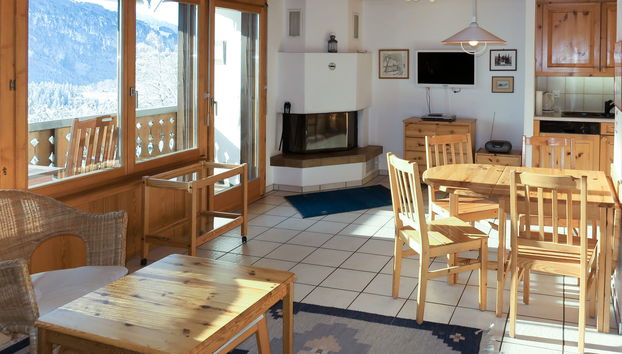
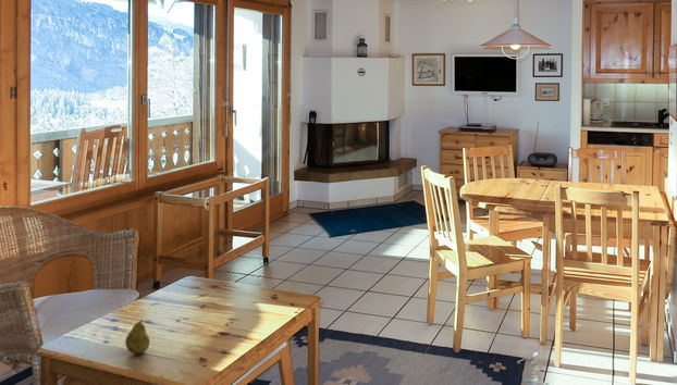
+ fruit (137, 336)
